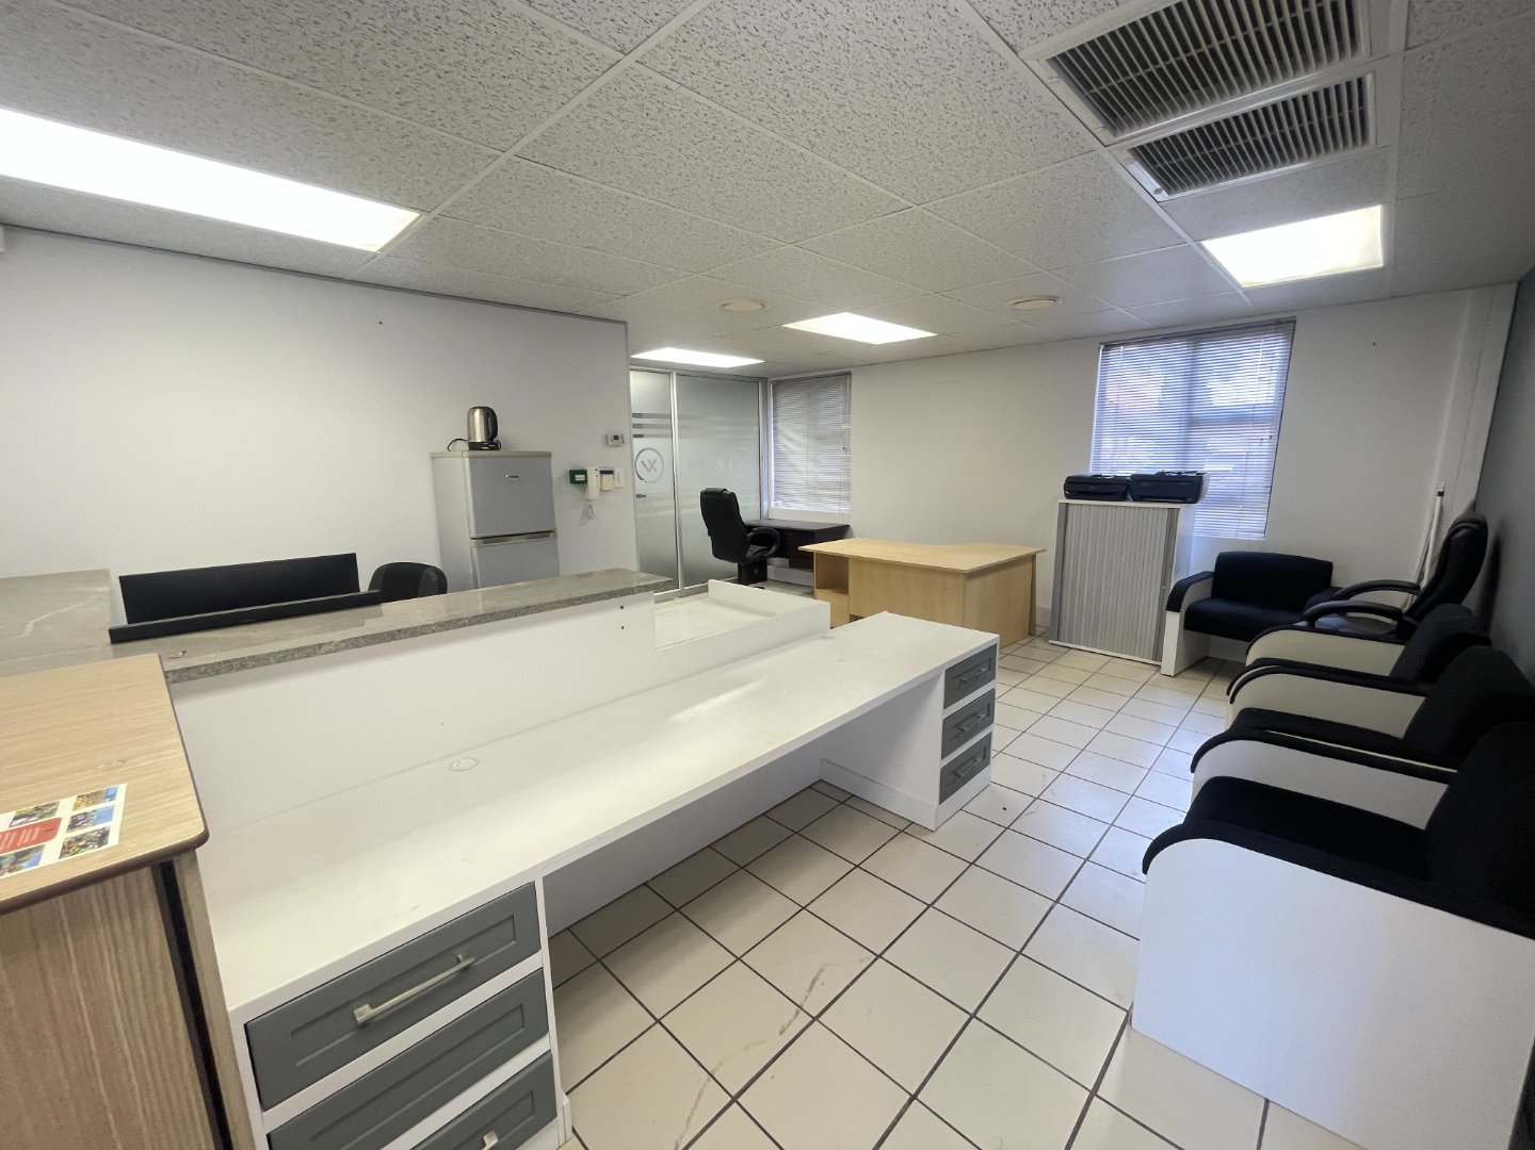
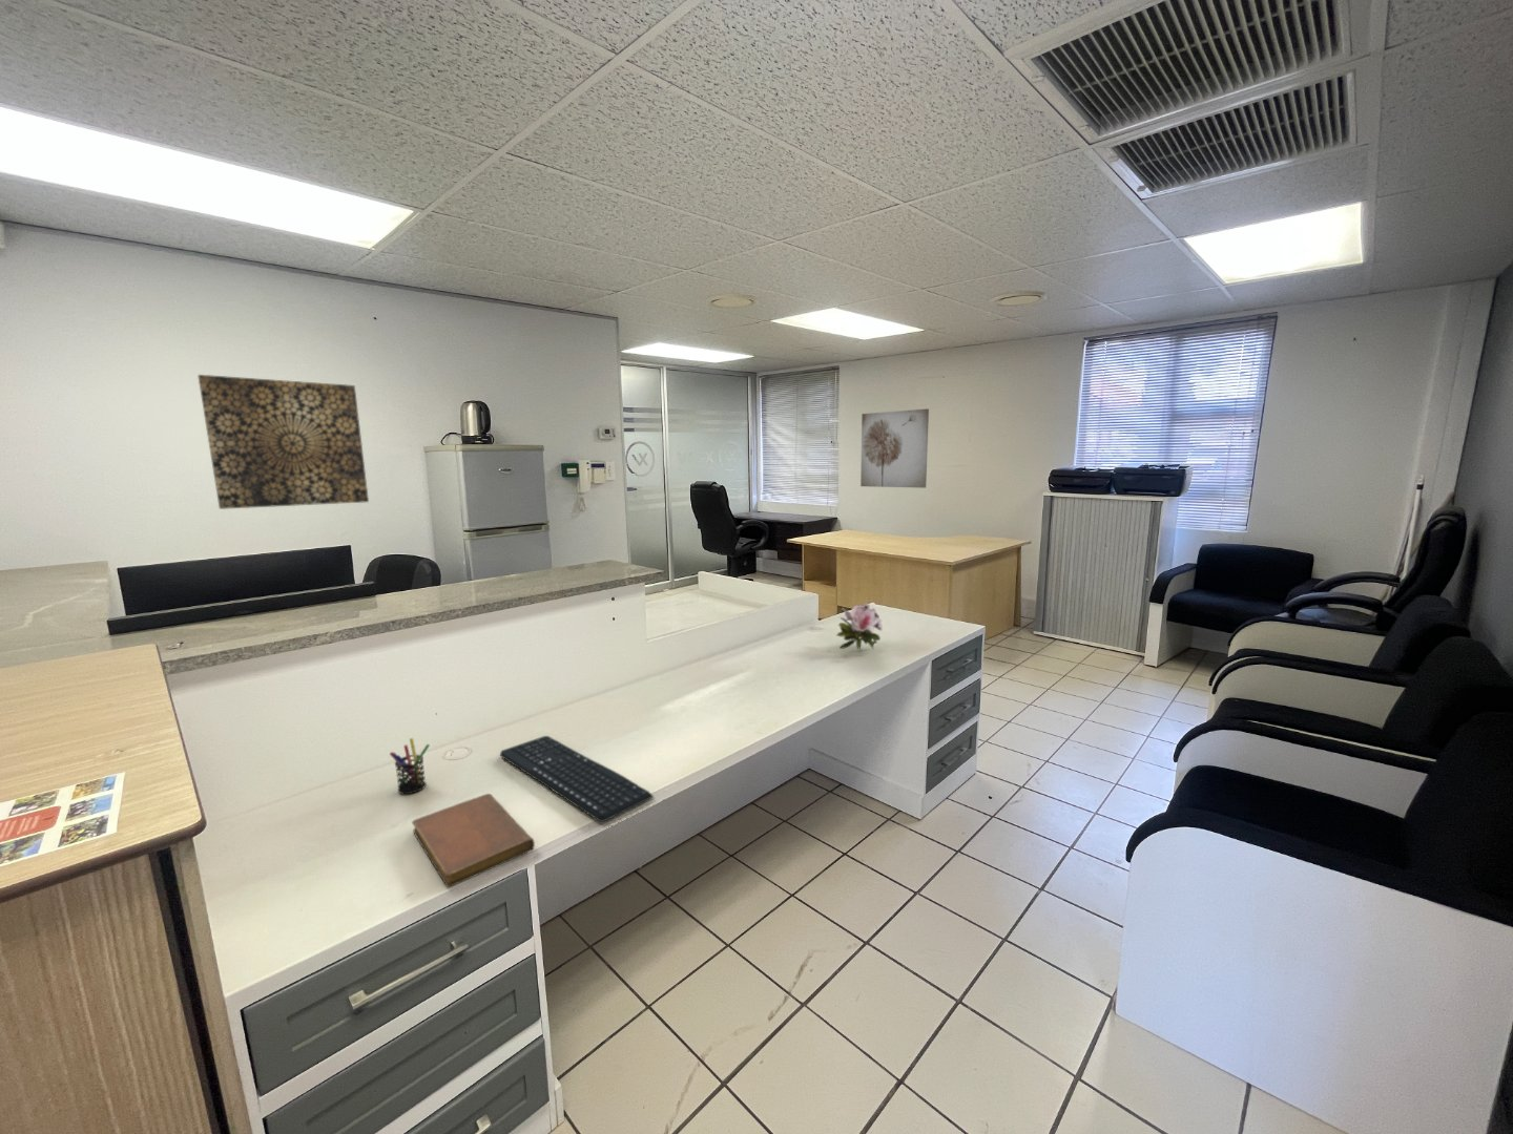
+ notebook (471, 834)
+ pen holder (412, 765)
+ wall art (892, 449)
+ flower (860, 624)
+ wall art (289, 443)
+ keyboard (573, 771)
